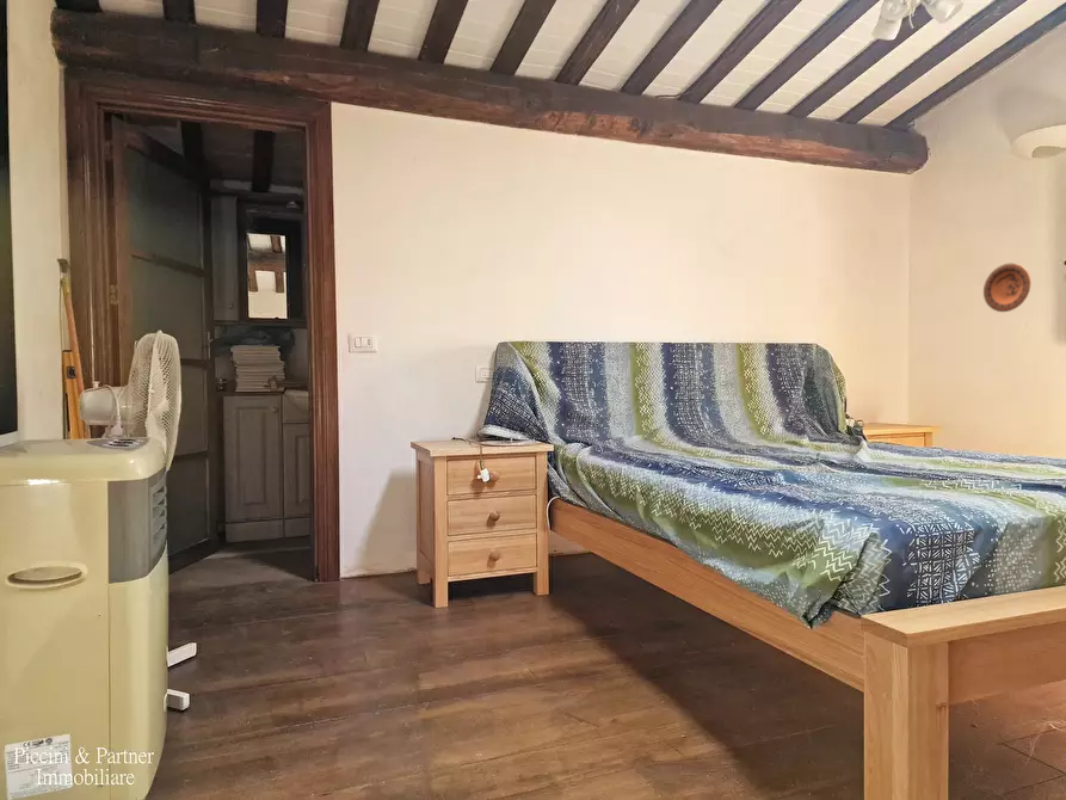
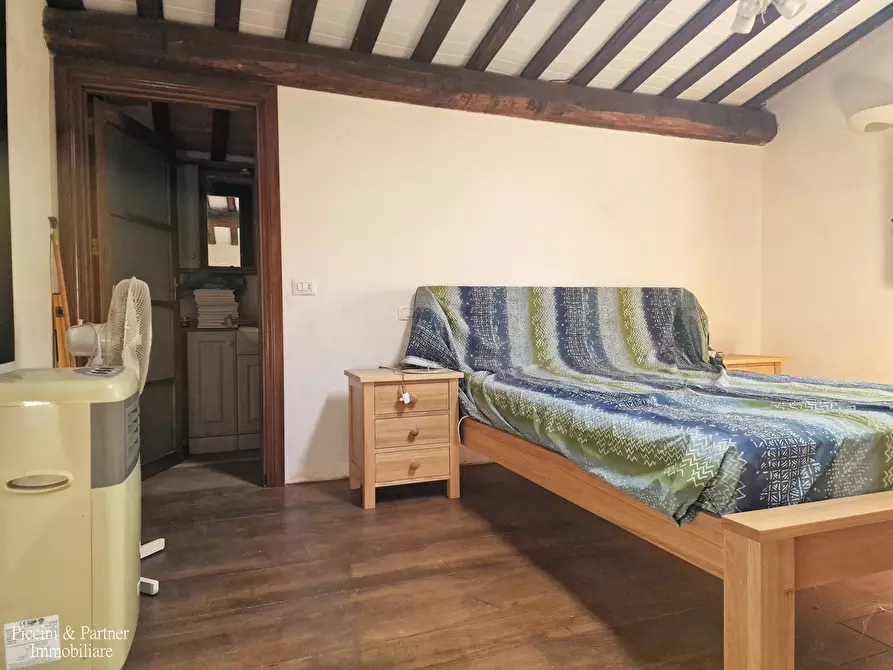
- decorative plate (1006, 288)
